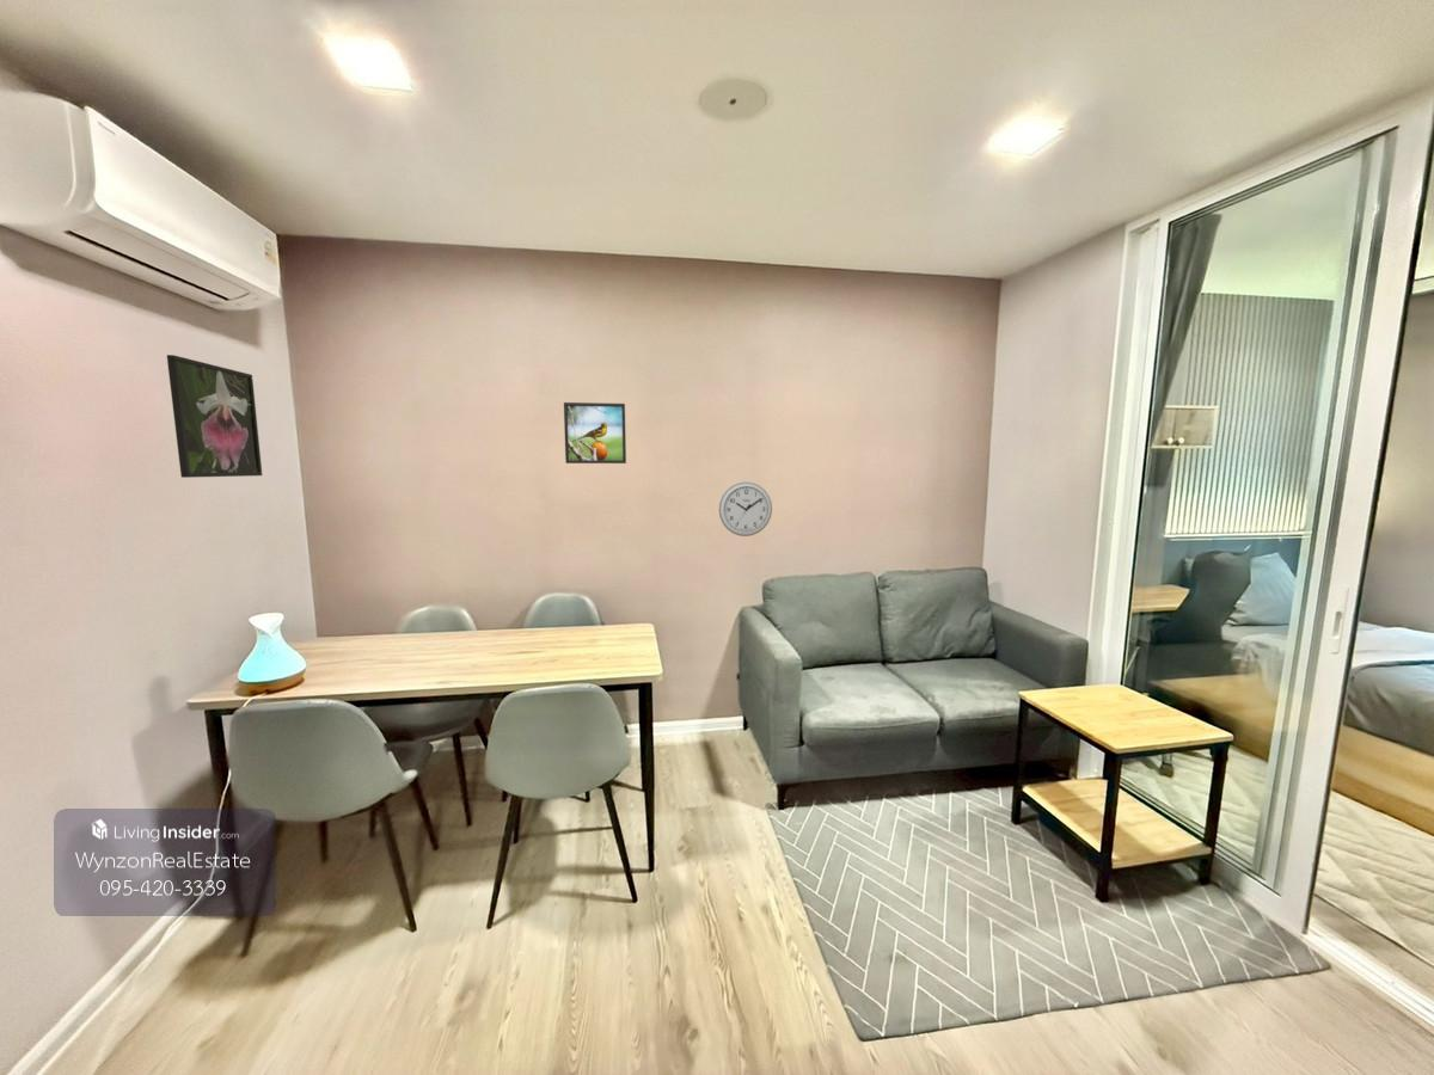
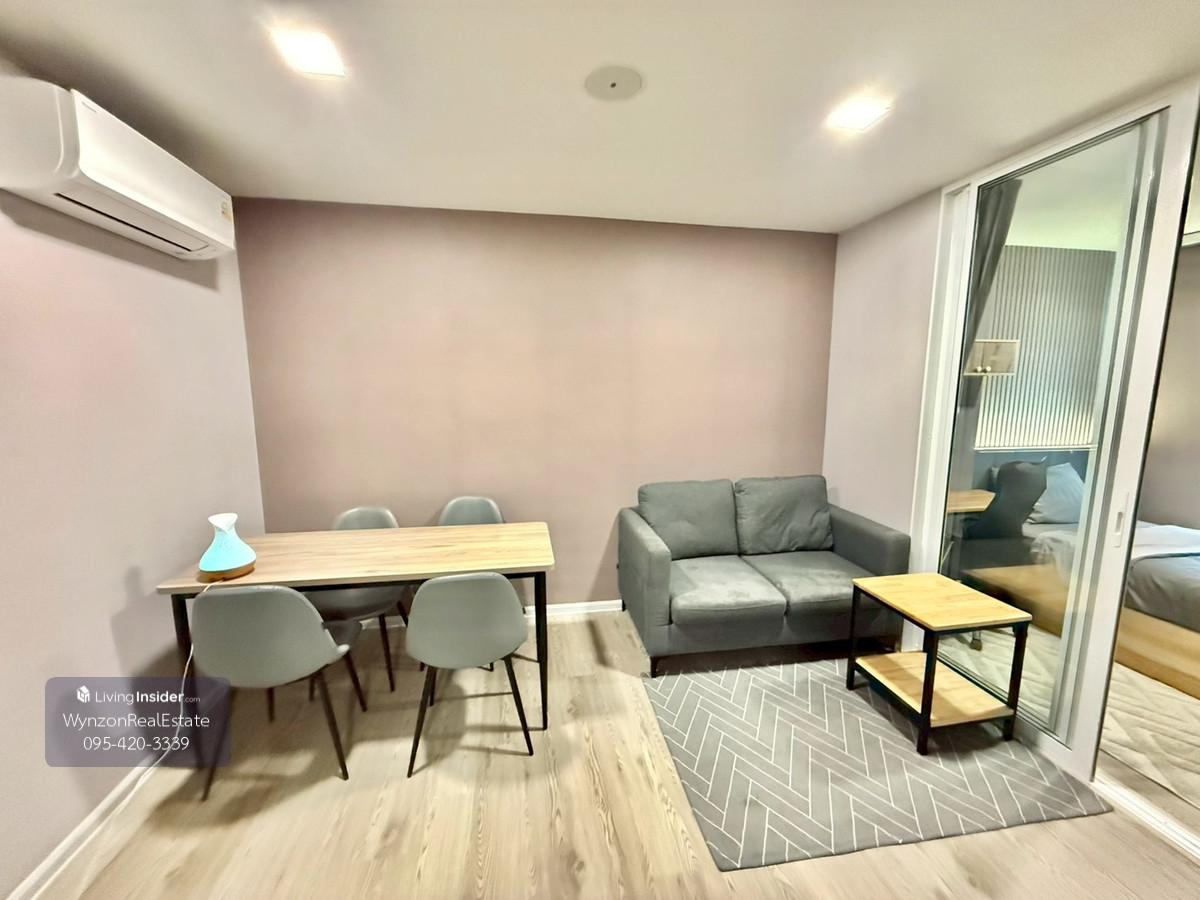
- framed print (595, 432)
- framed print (219, 422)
- wall clock (746, 509)
